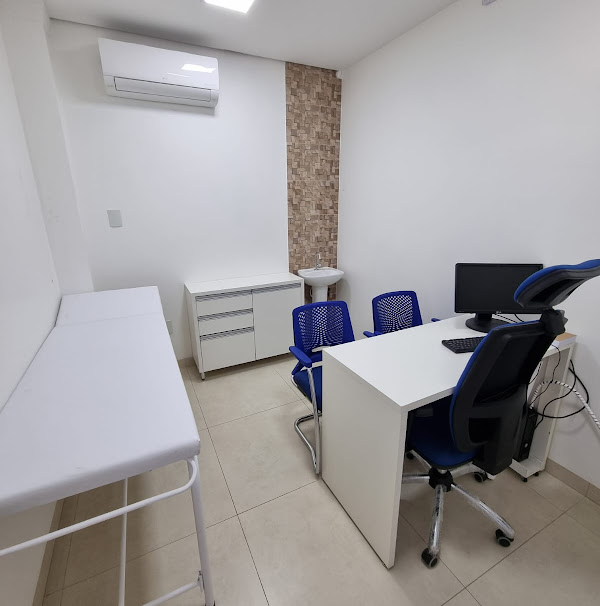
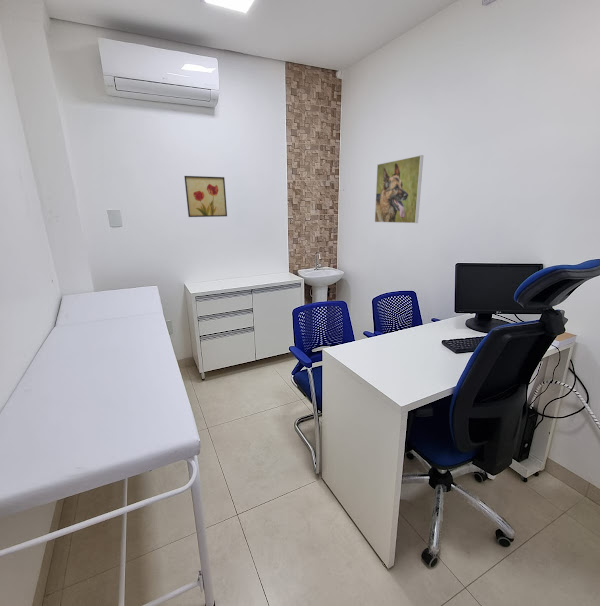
+ wall art (206, 197)
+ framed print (396, 192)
